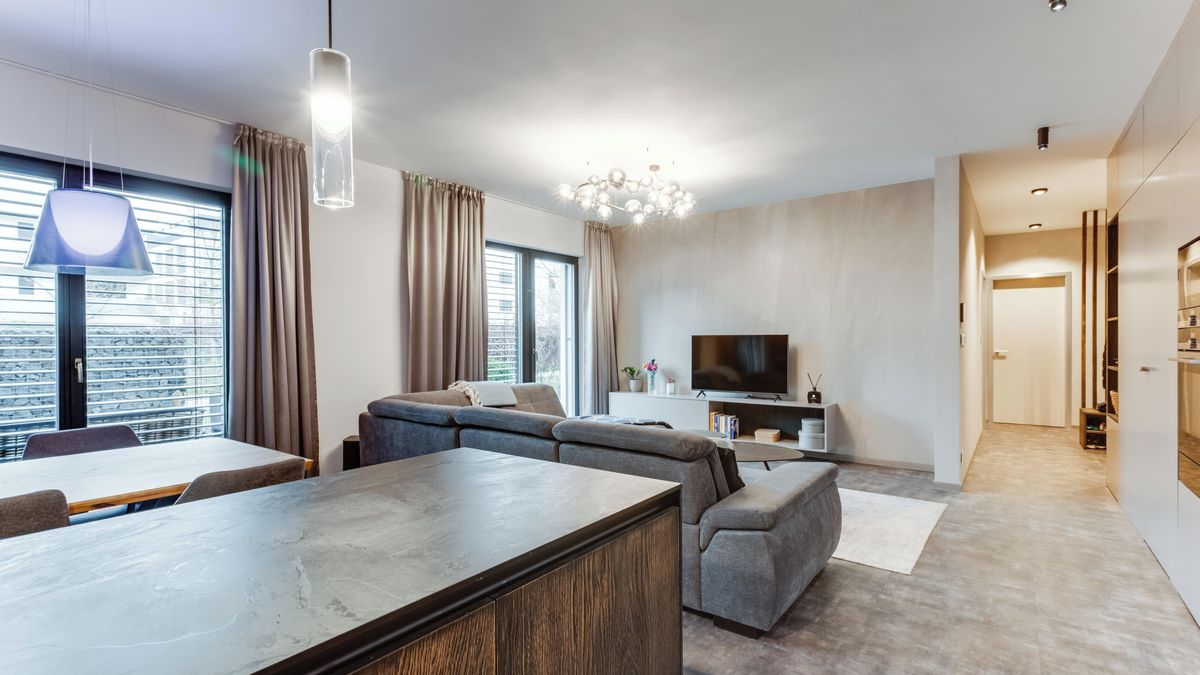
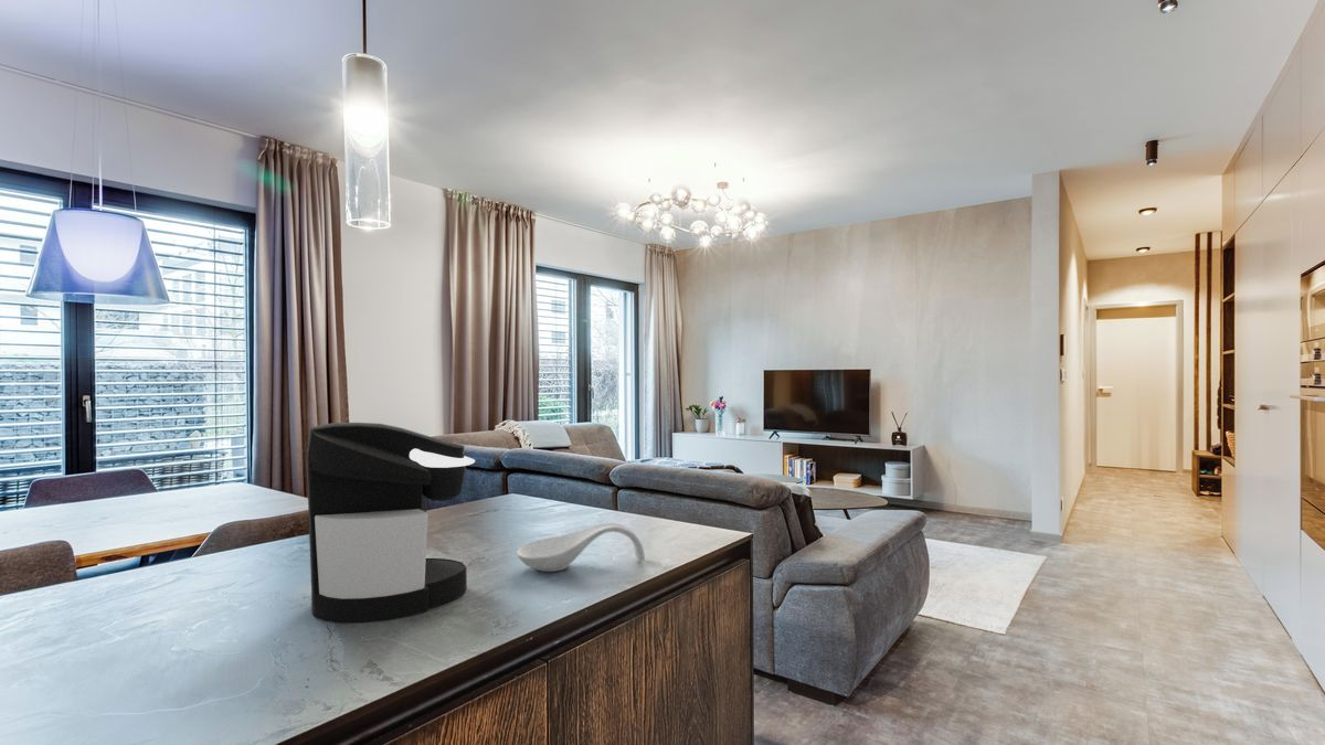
+ spoon rest (581, 545)
+ coffee maker (395, 509)
